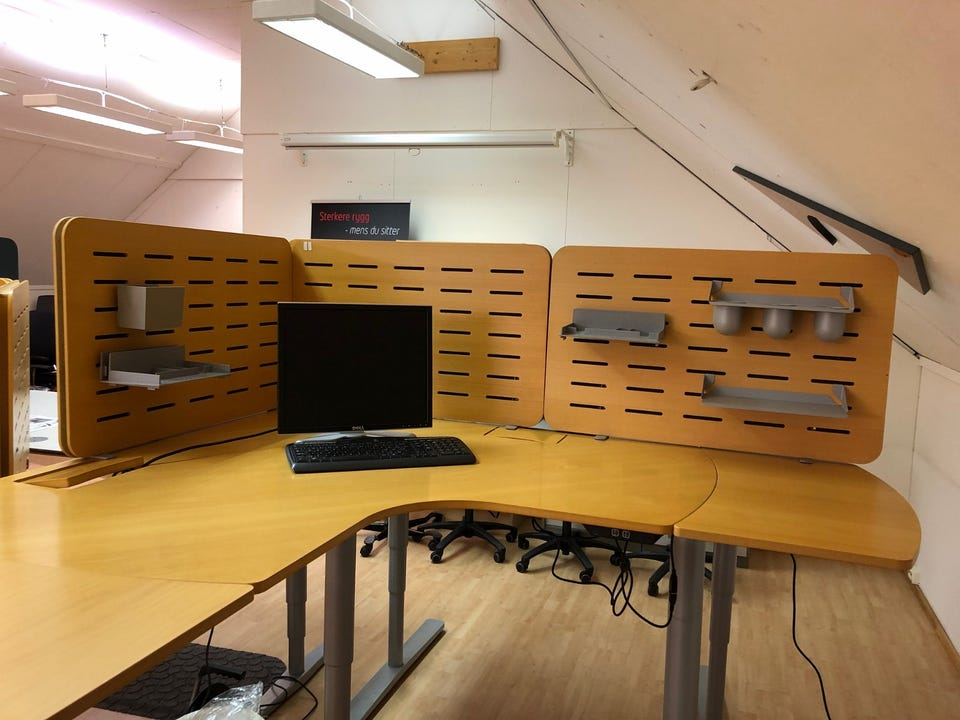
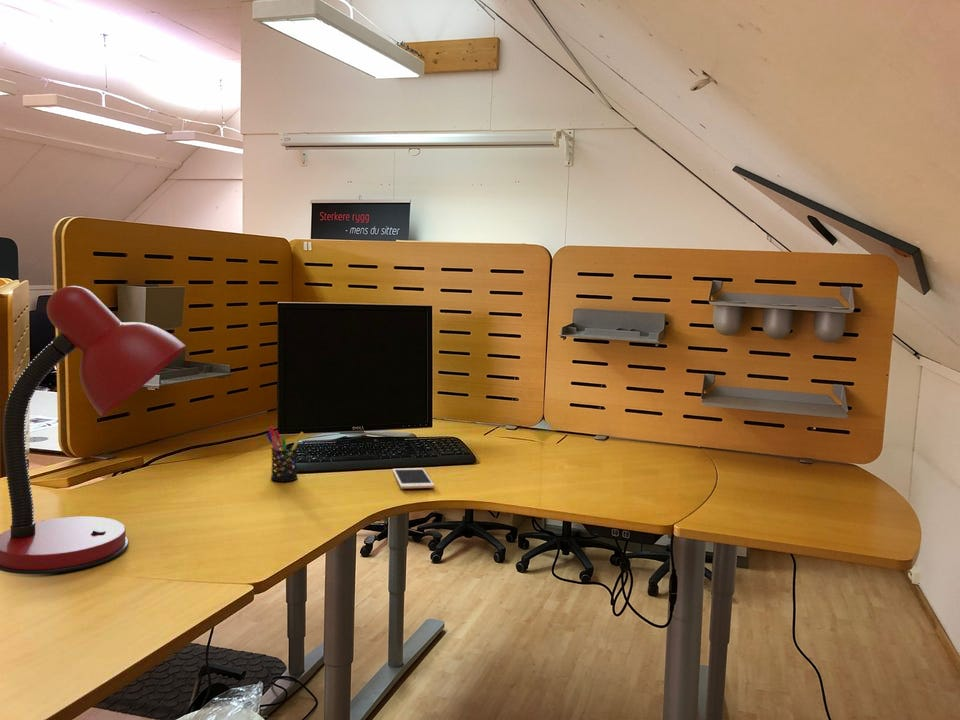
+ desk lamp (98, 412)
+ cell phone (412, 477)
+ pen holder (282, 452)
